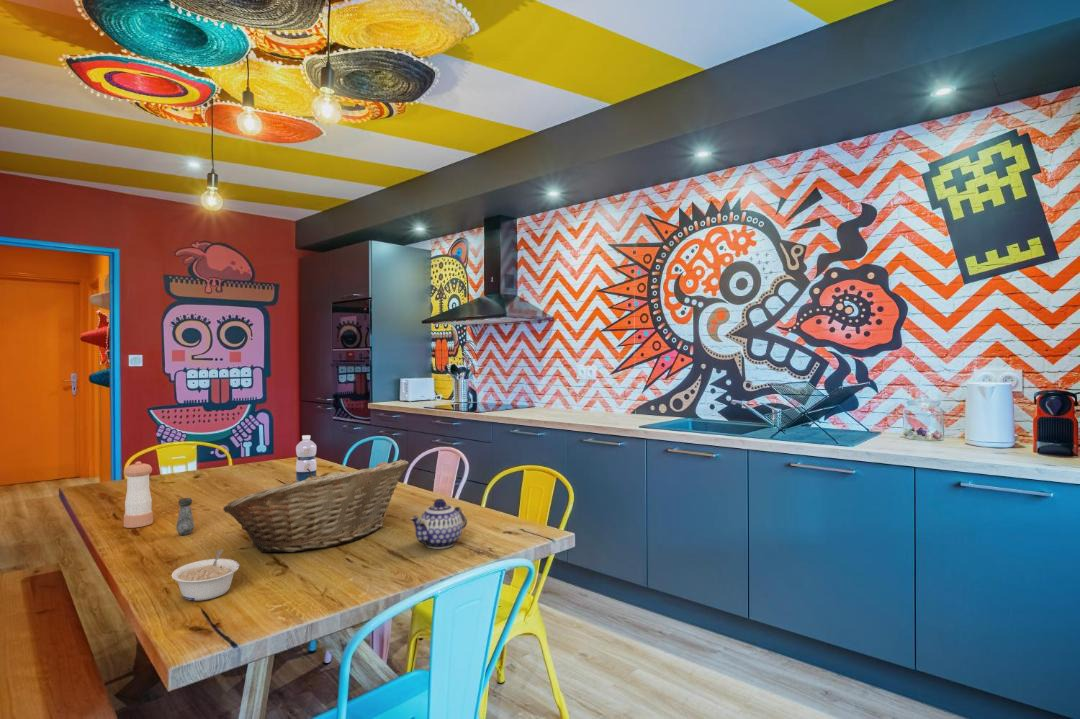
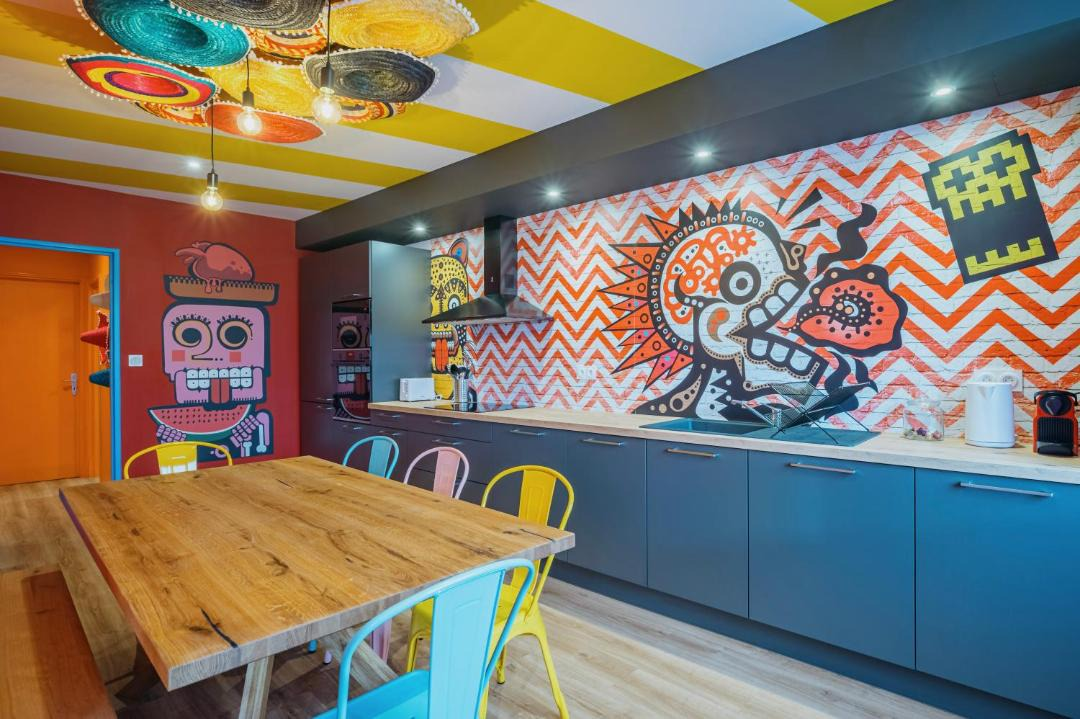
- legume (205, 577)
- water bottle (306, 470)
- salt shaker (185, 515)
- fruit basket (324, 498)
- pepper shaker (138, 493)
- teapot (439, 521)
